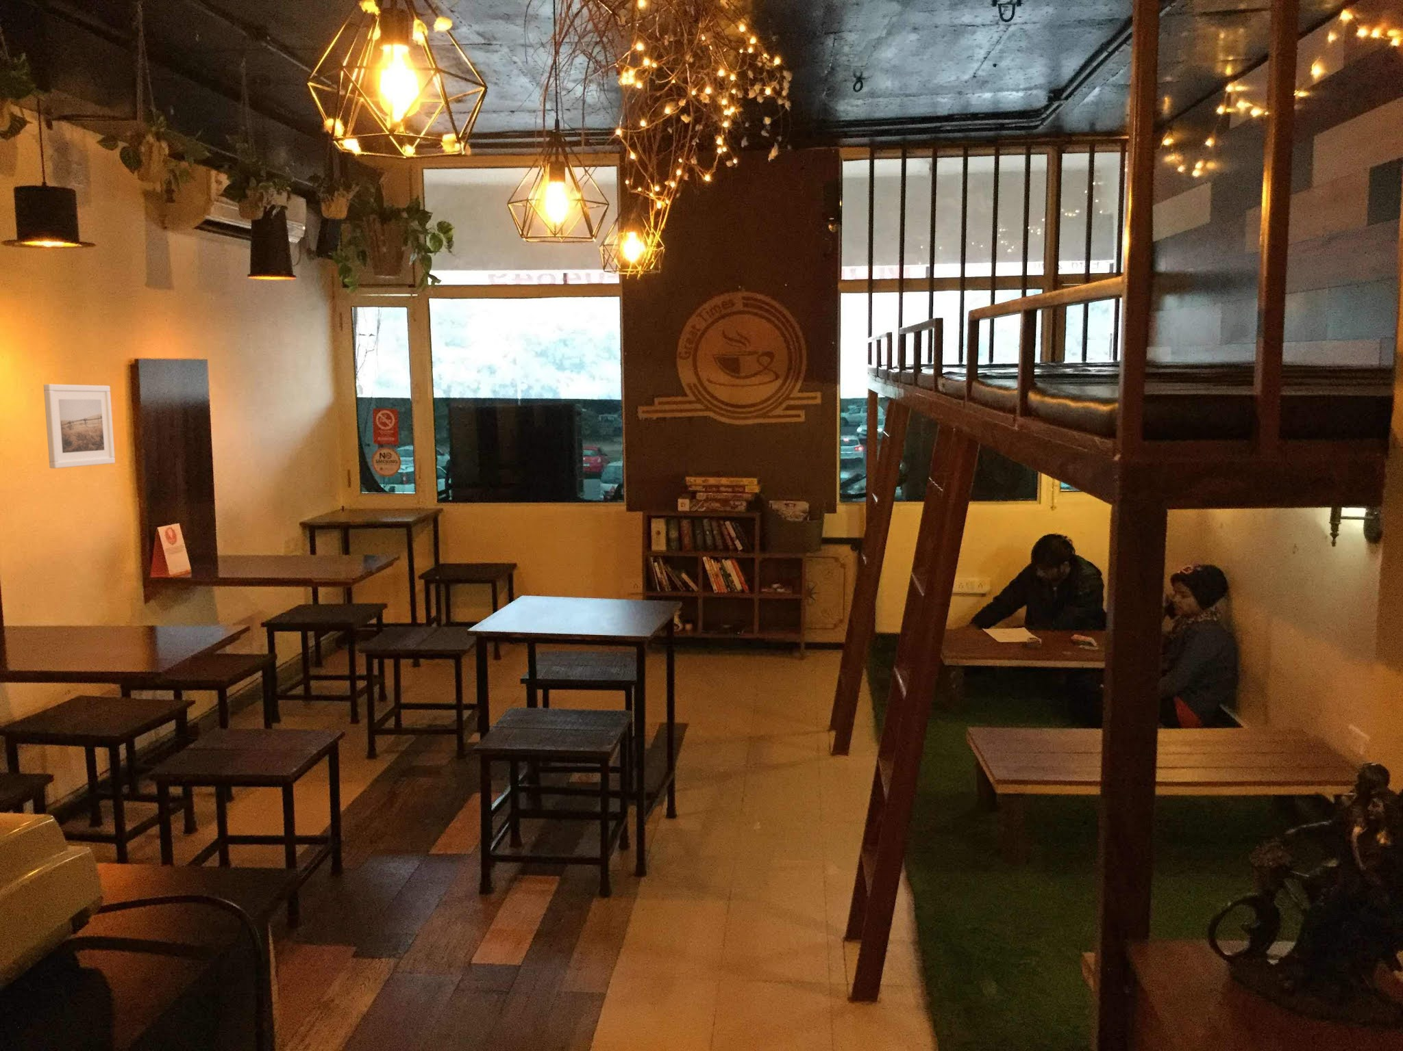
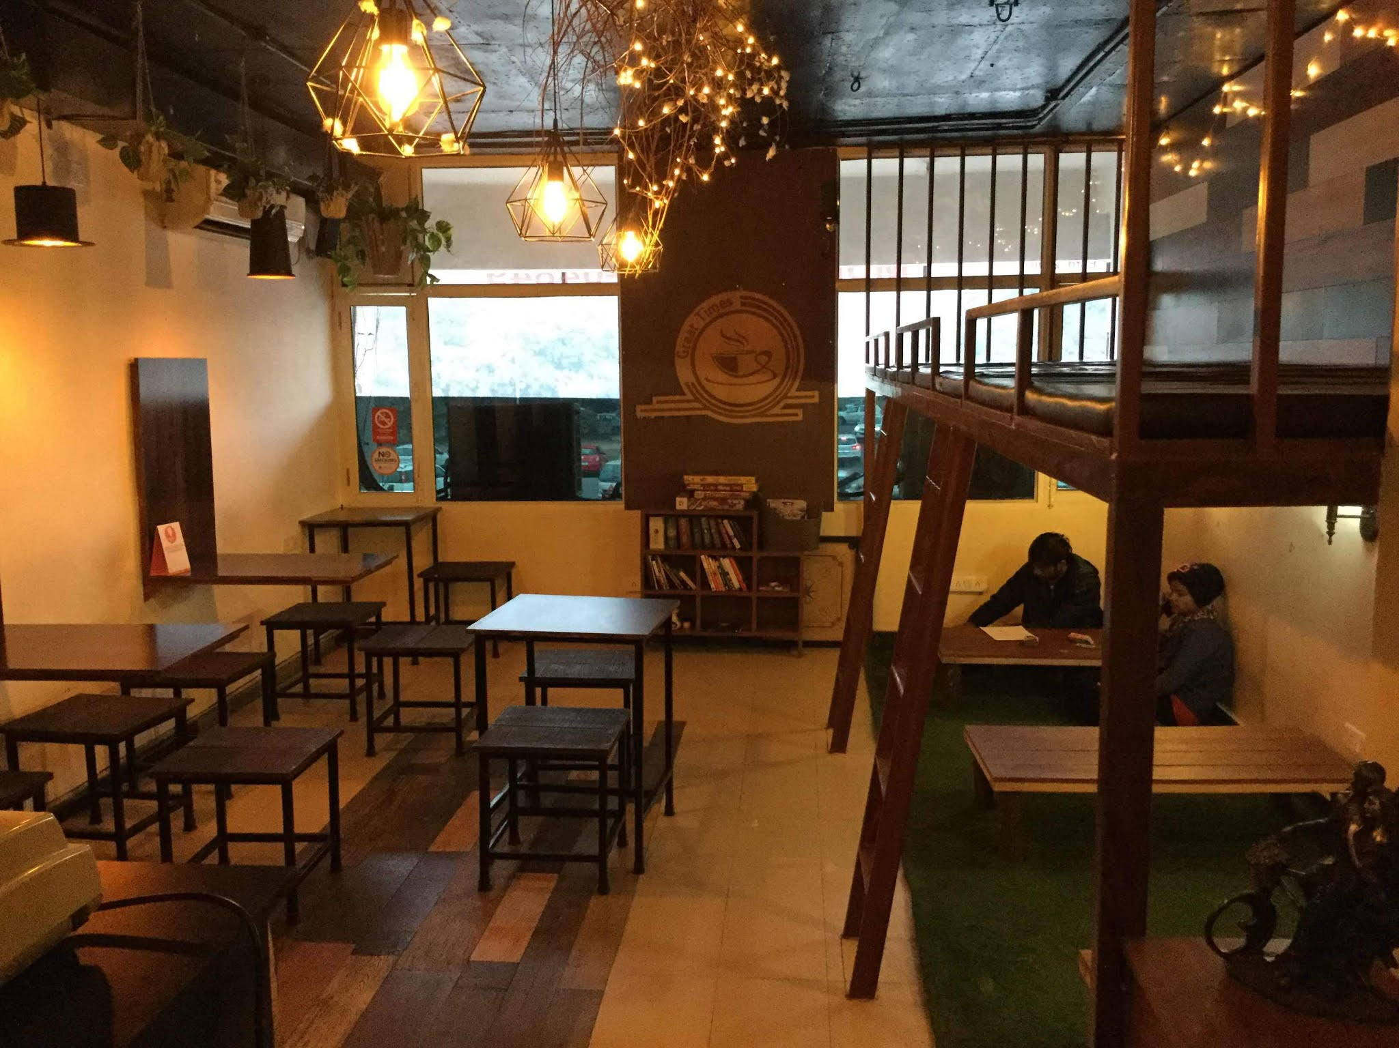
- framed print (81, 425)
